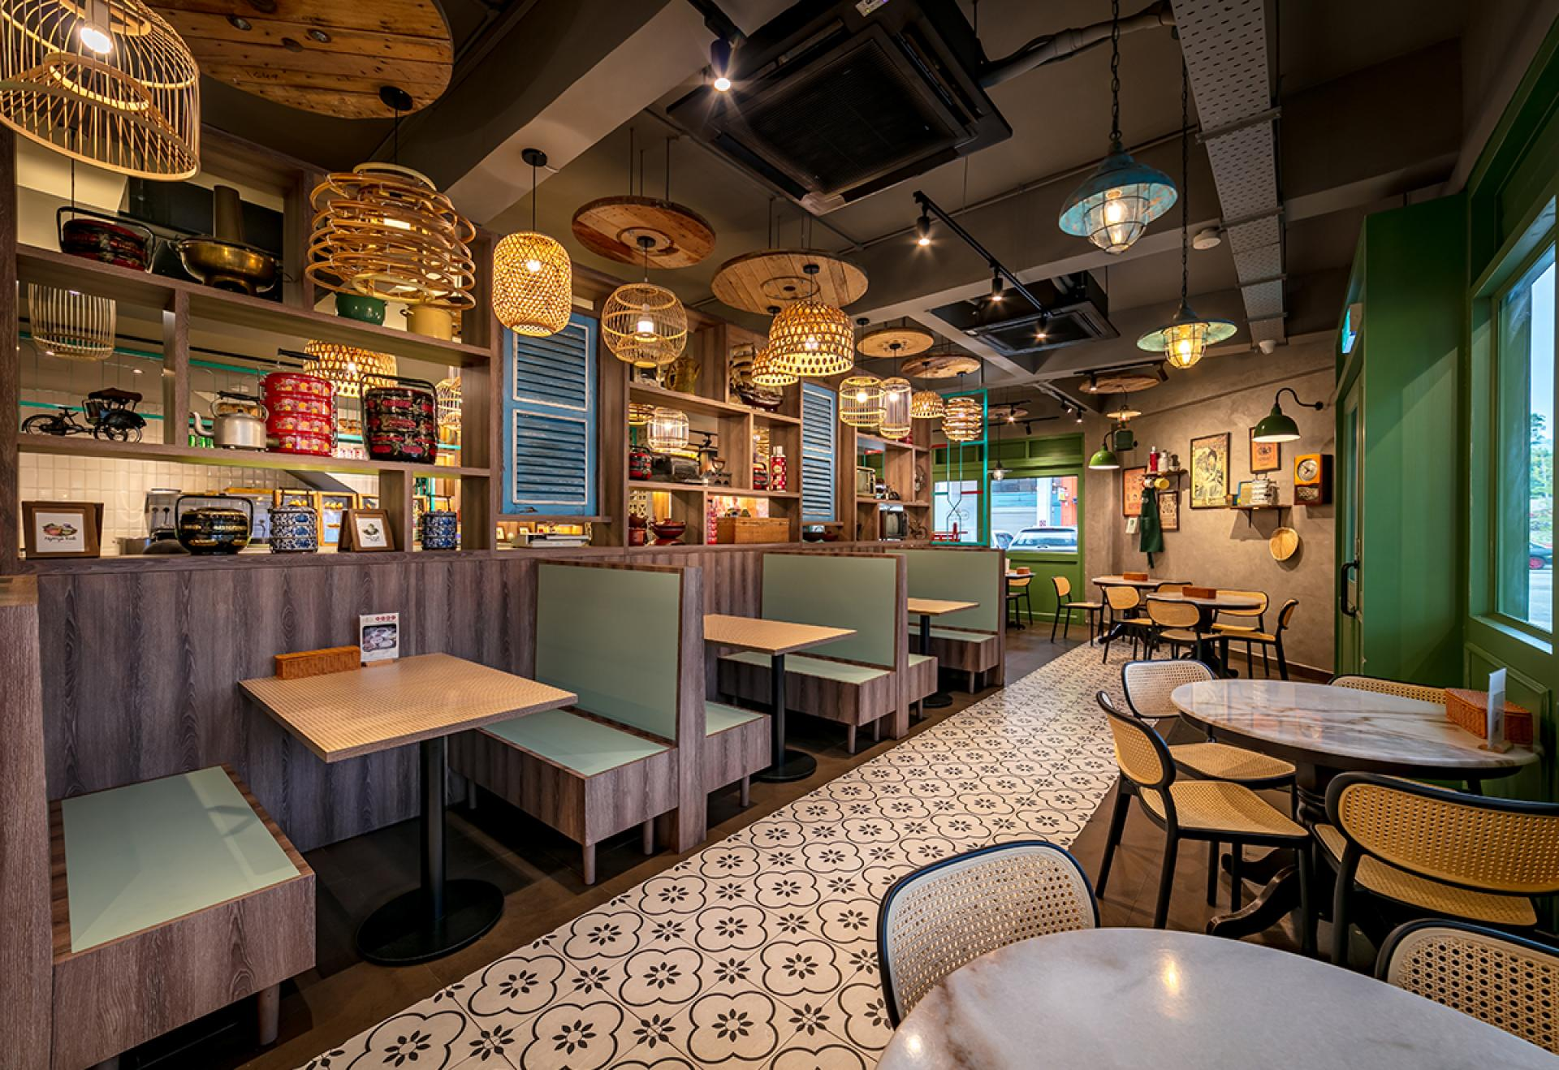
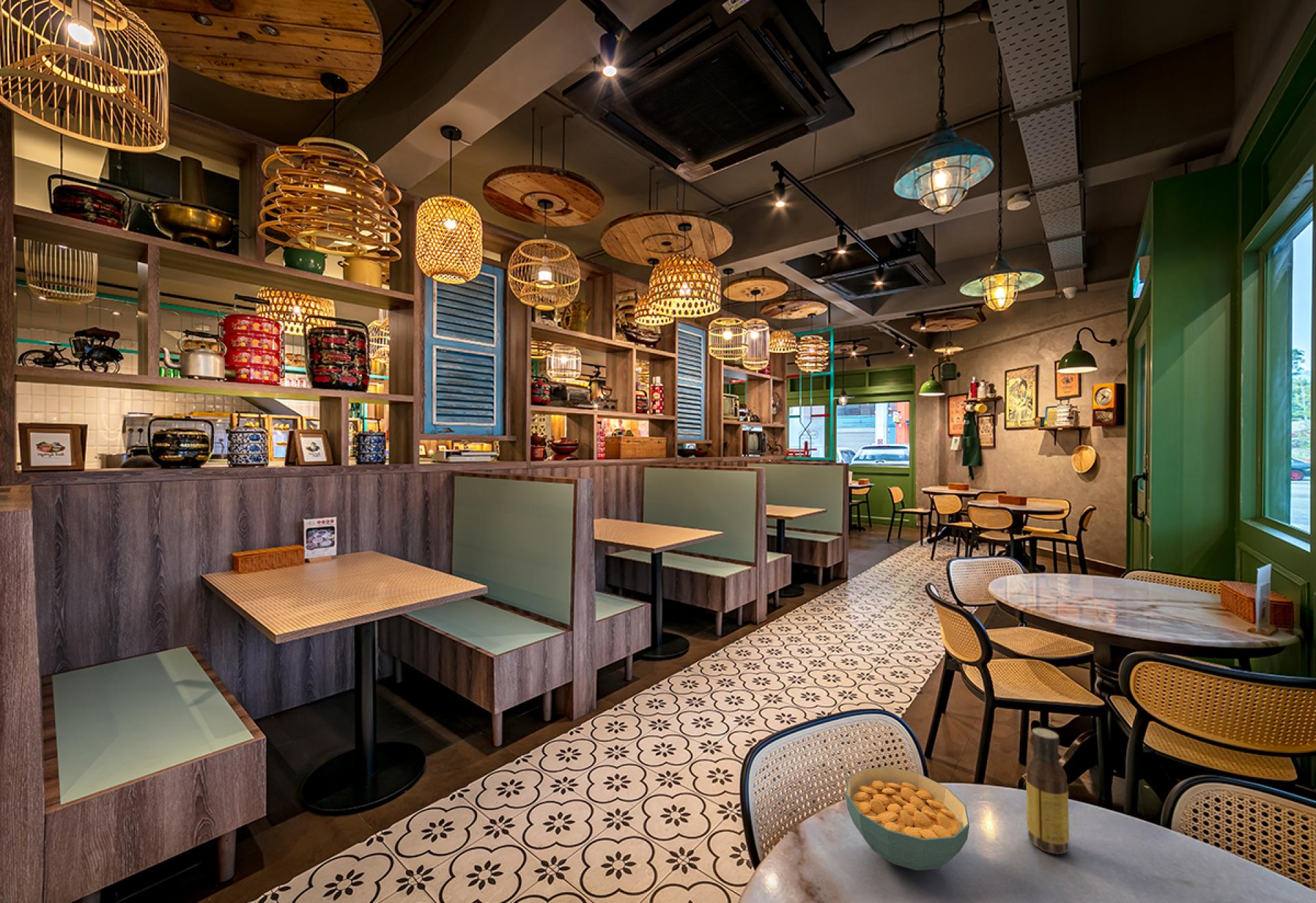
+ cereal bowl (904, 827)
+ sauce bottle (1047, 788)
